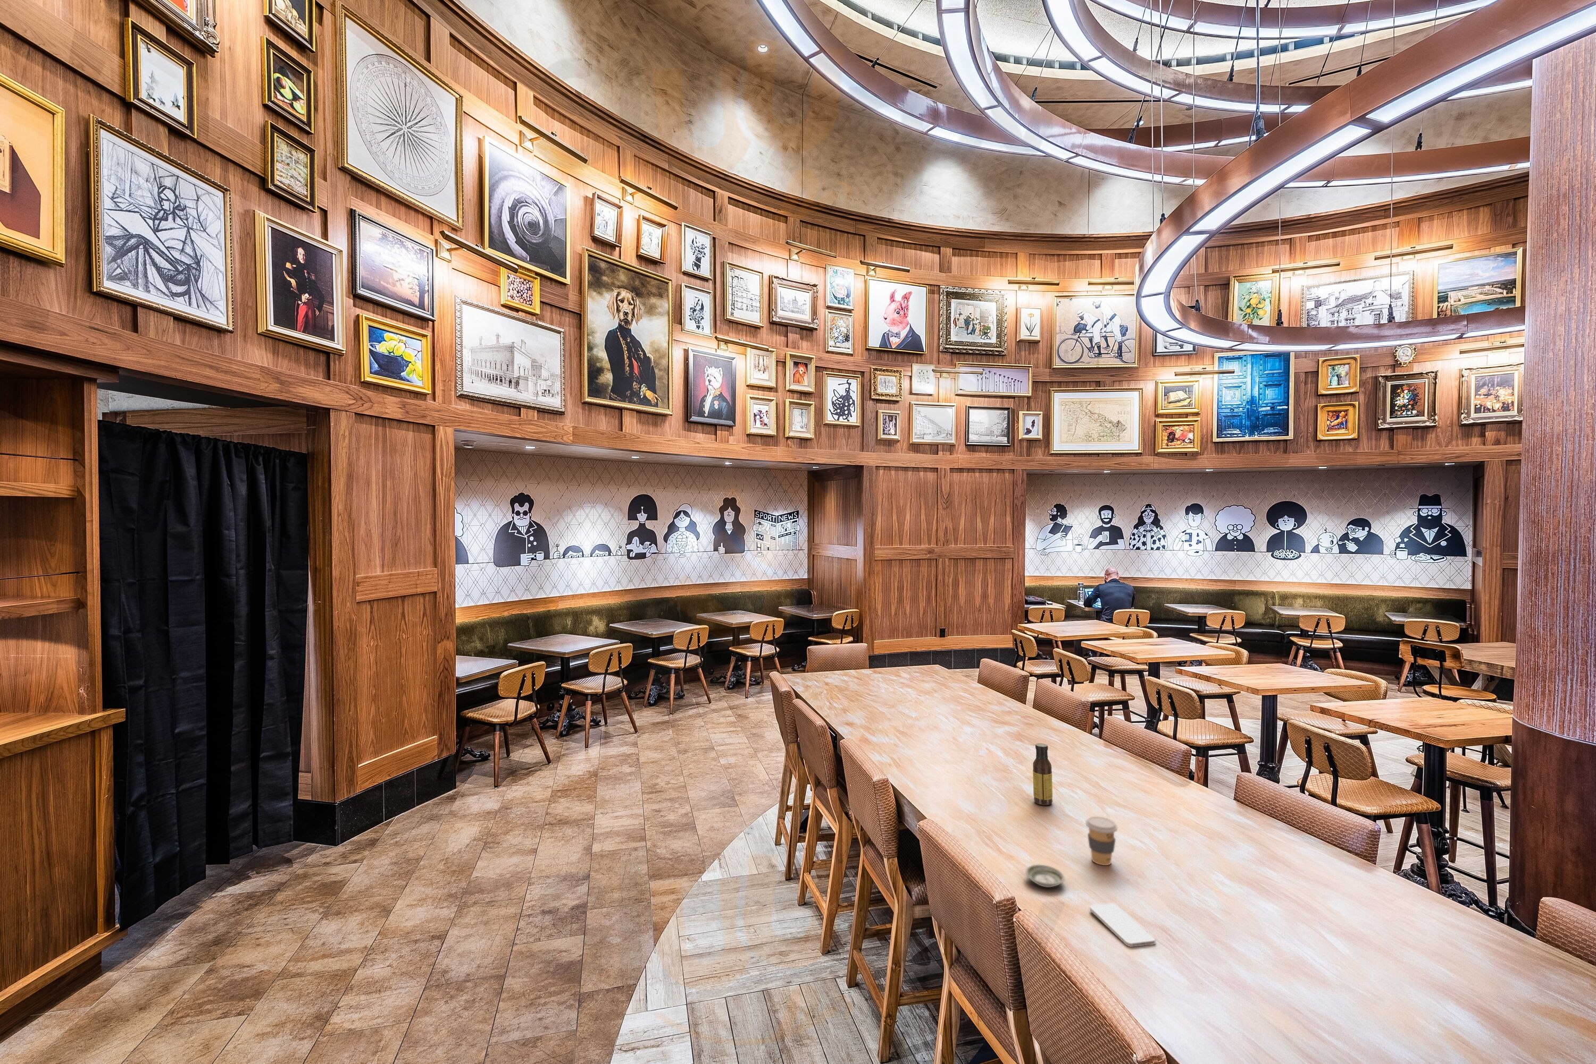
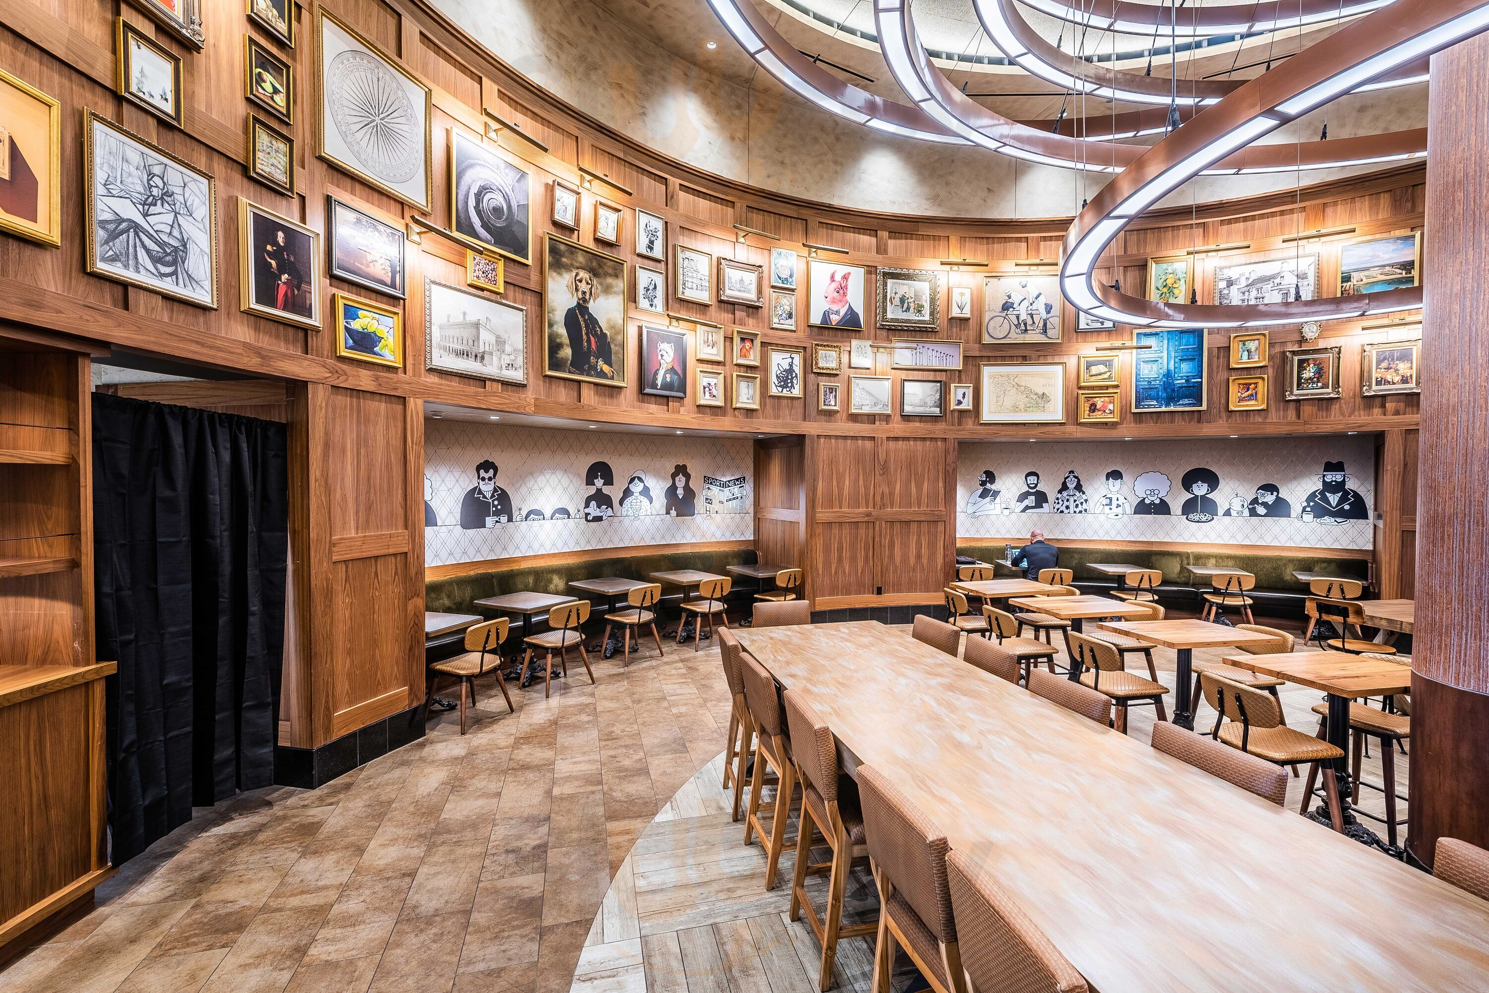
- smartphone (1121, 924)
- saucer (1045, 878)
- coffee cup (1100, 841)
- sauce bottle (1042, 773)
